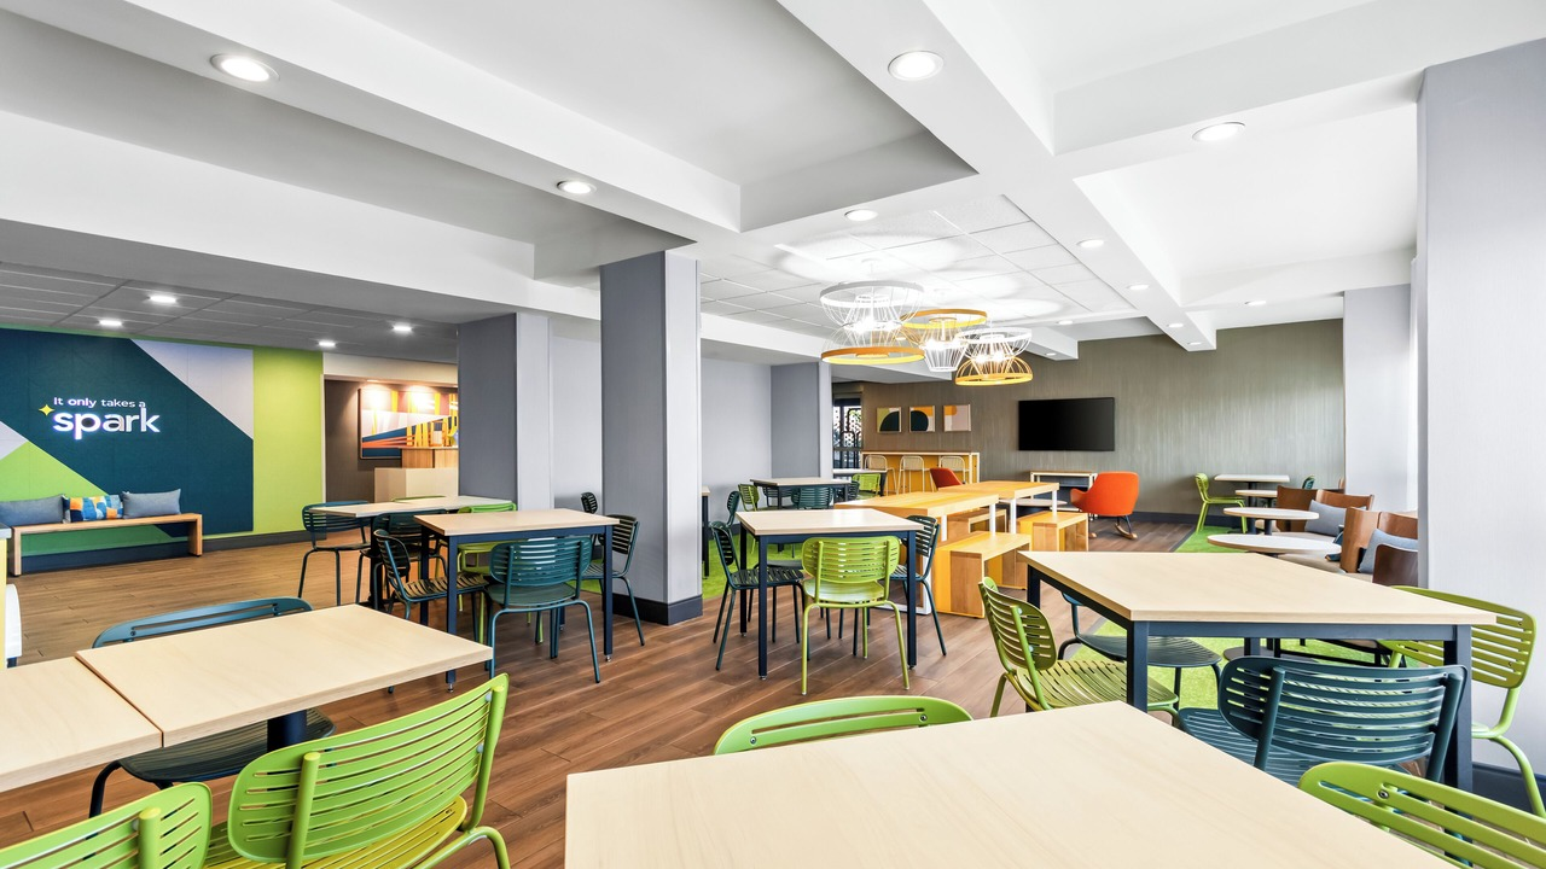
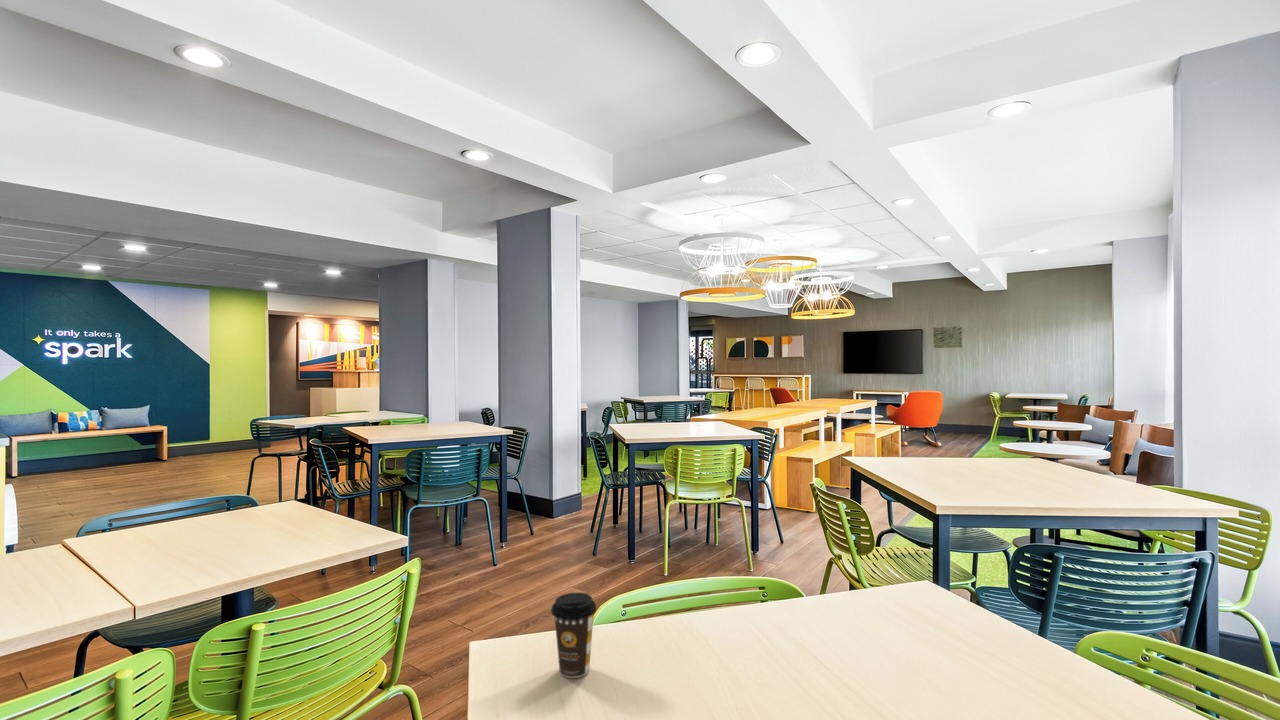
+ wall art (947, 337)
+ coffee cup (574, 634)
